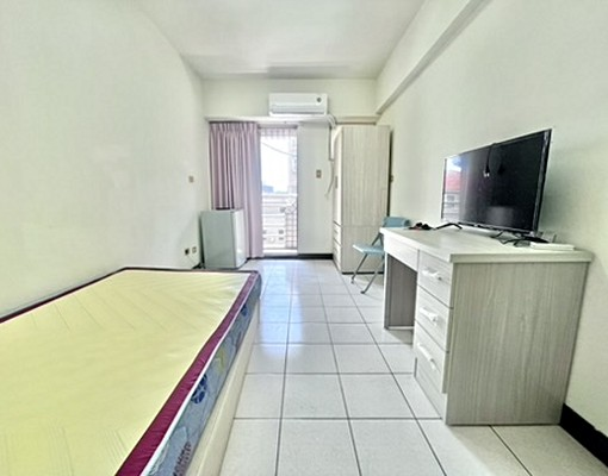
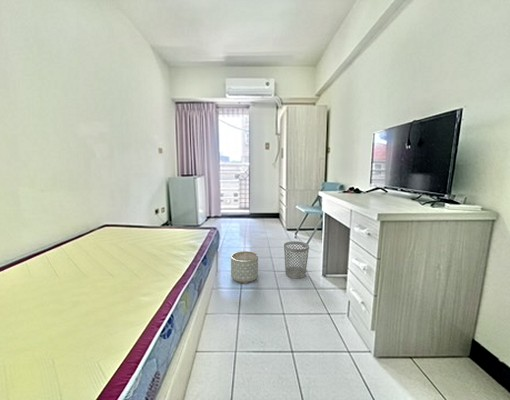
+ planter (244, 267)
+ wastebasket (295, 259)
